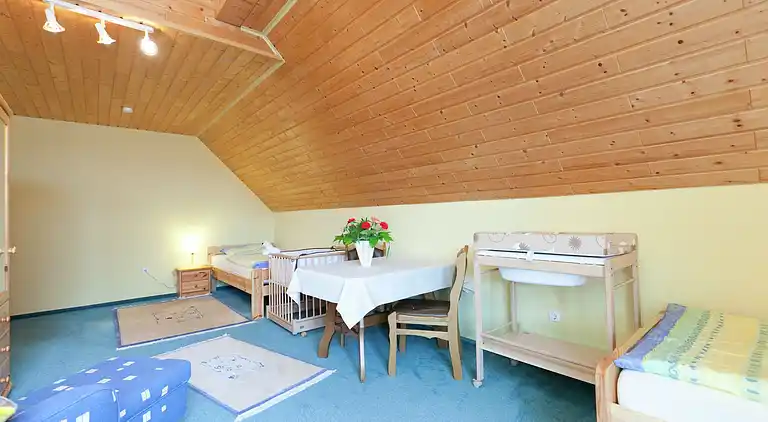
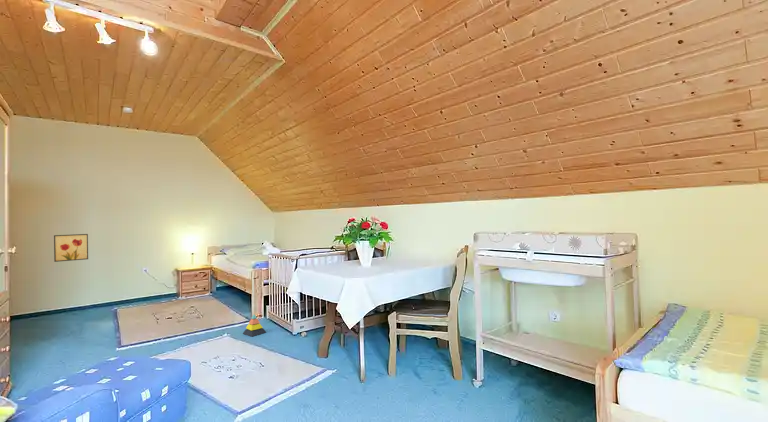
+ stacking toy (254, 323)
+ wall art (71, 247)
